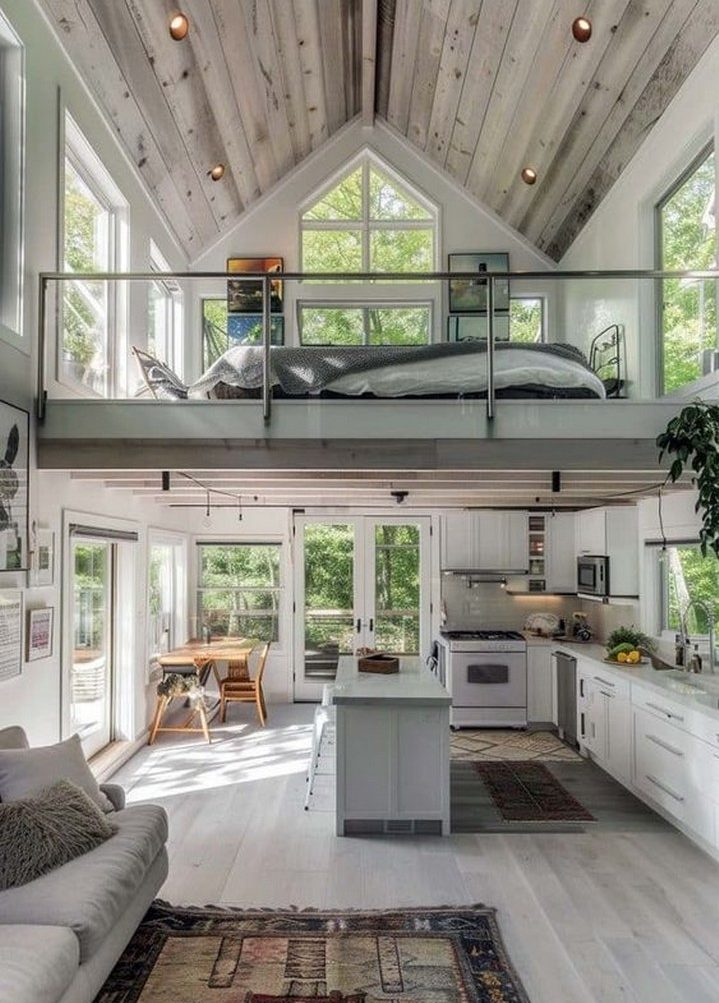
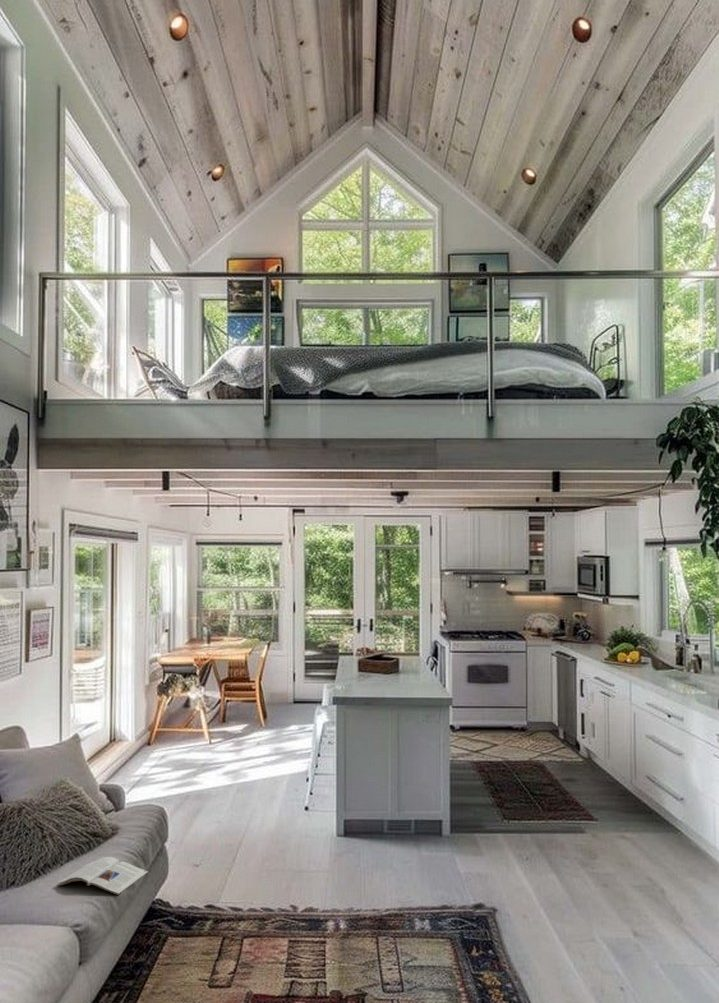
+ magazine (103, 873)
